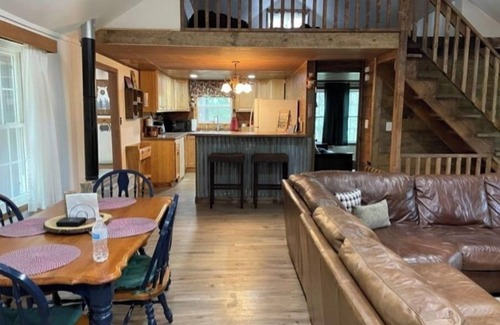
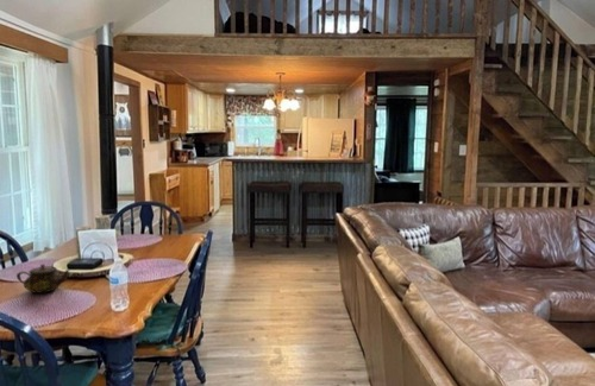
+ teapot (43, 277)
